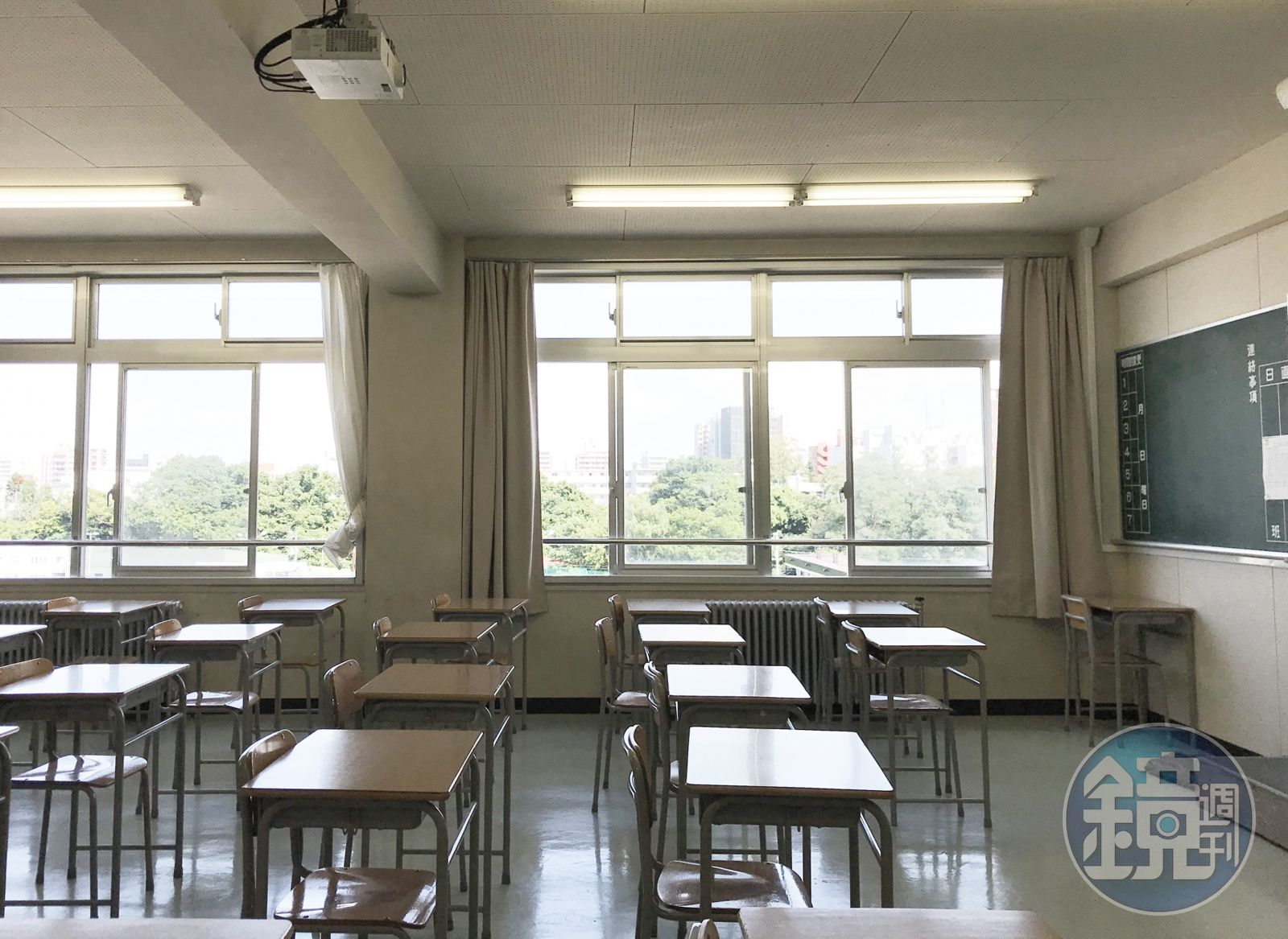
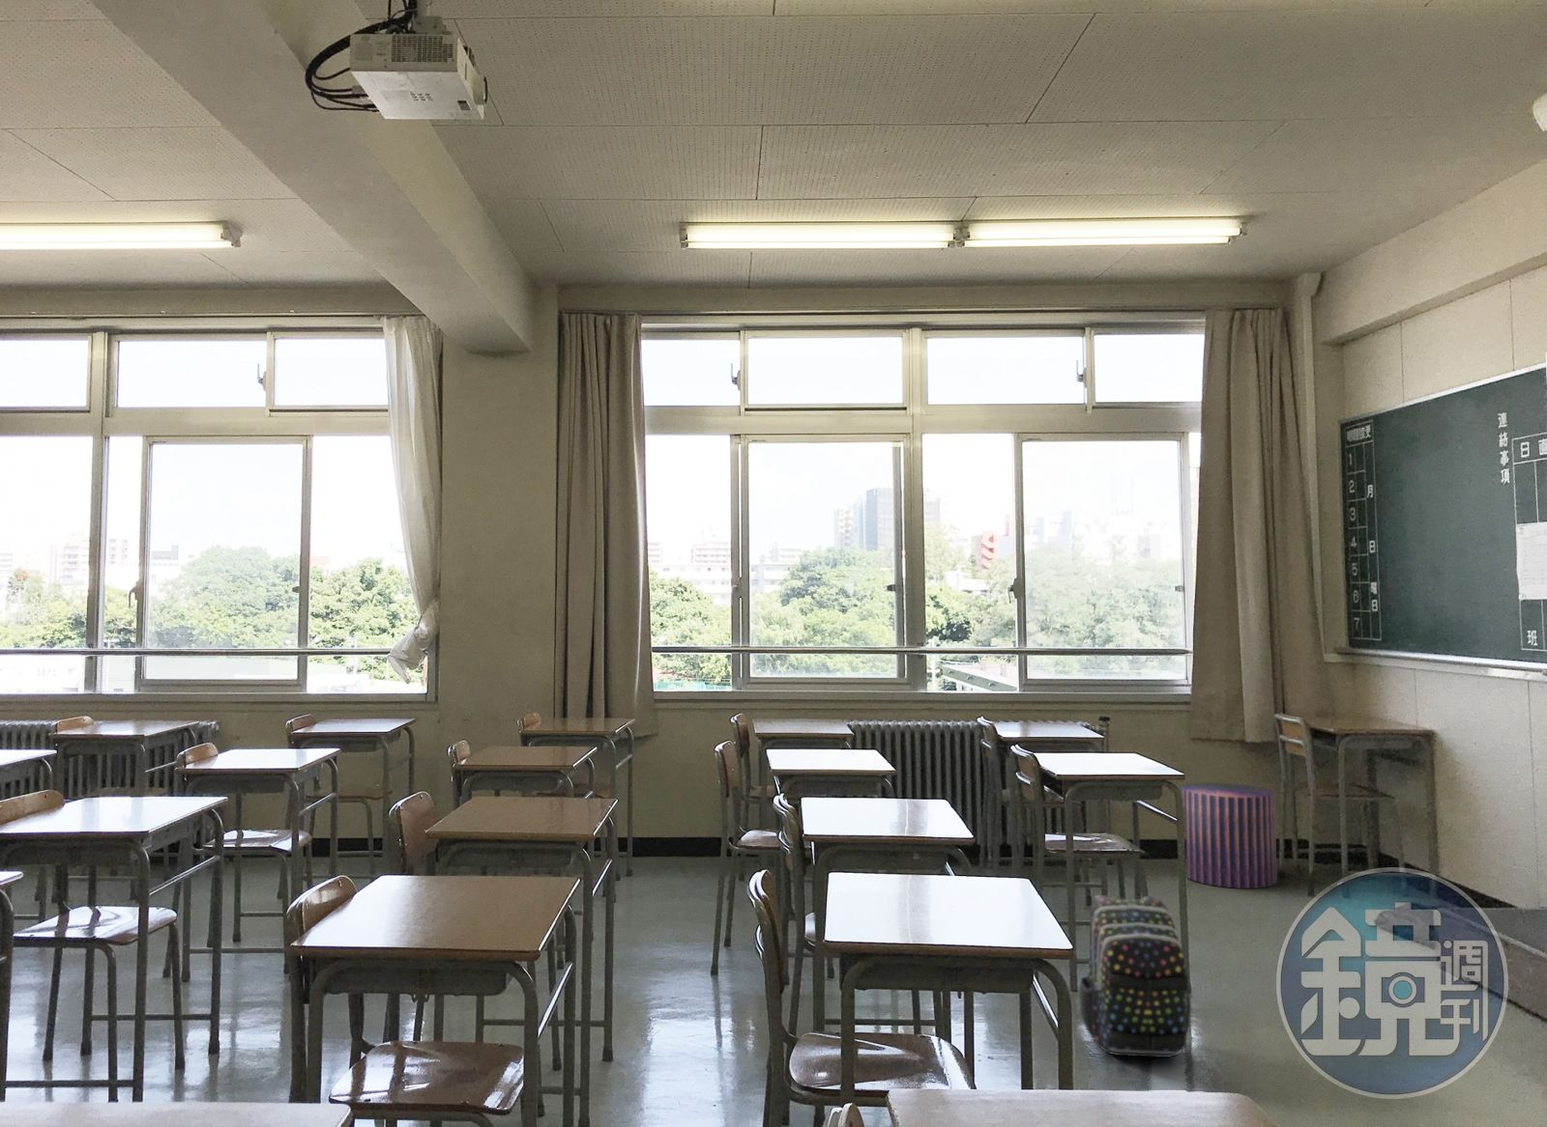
+ backpack (1133, 976)
+ stool (1228, 833)
